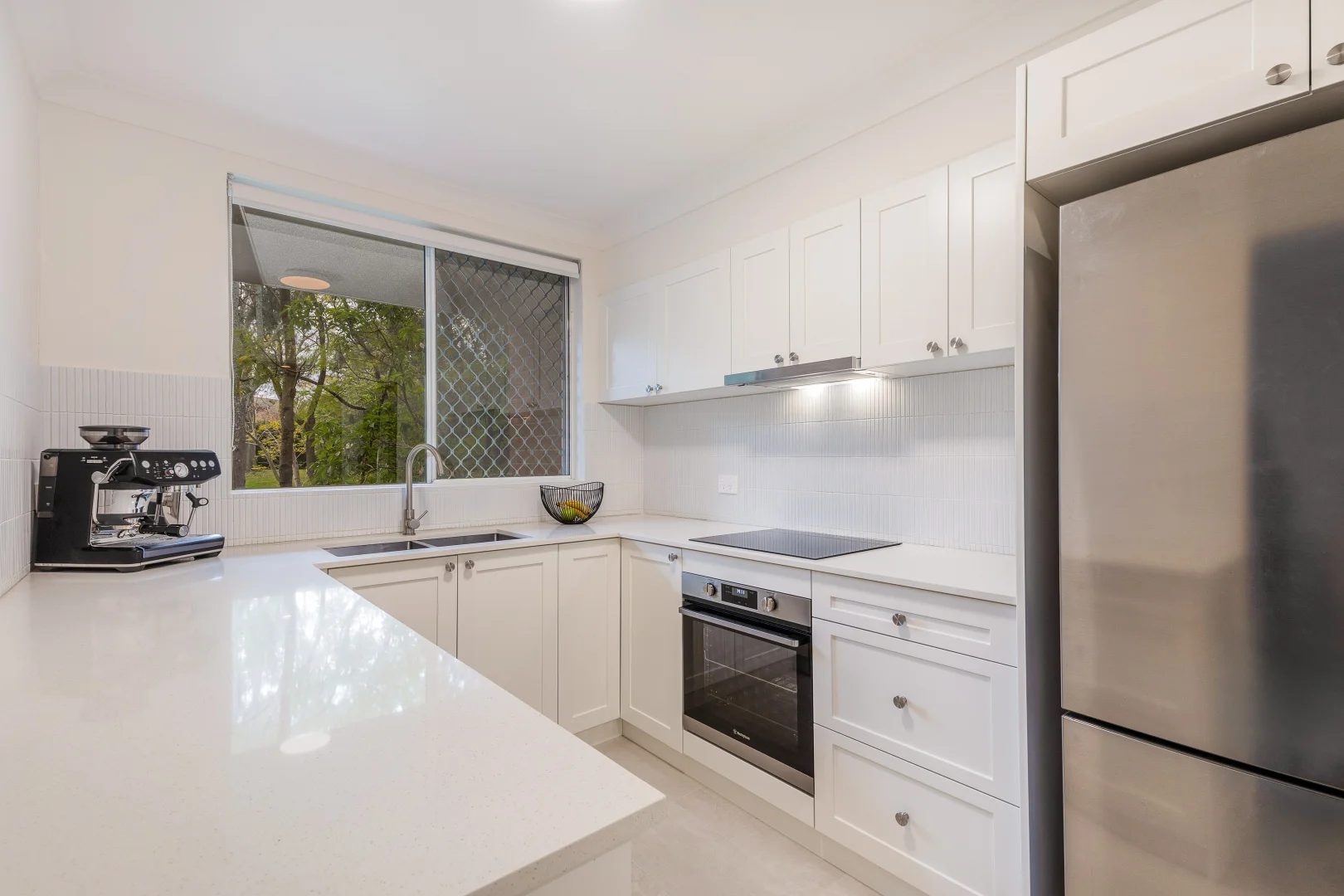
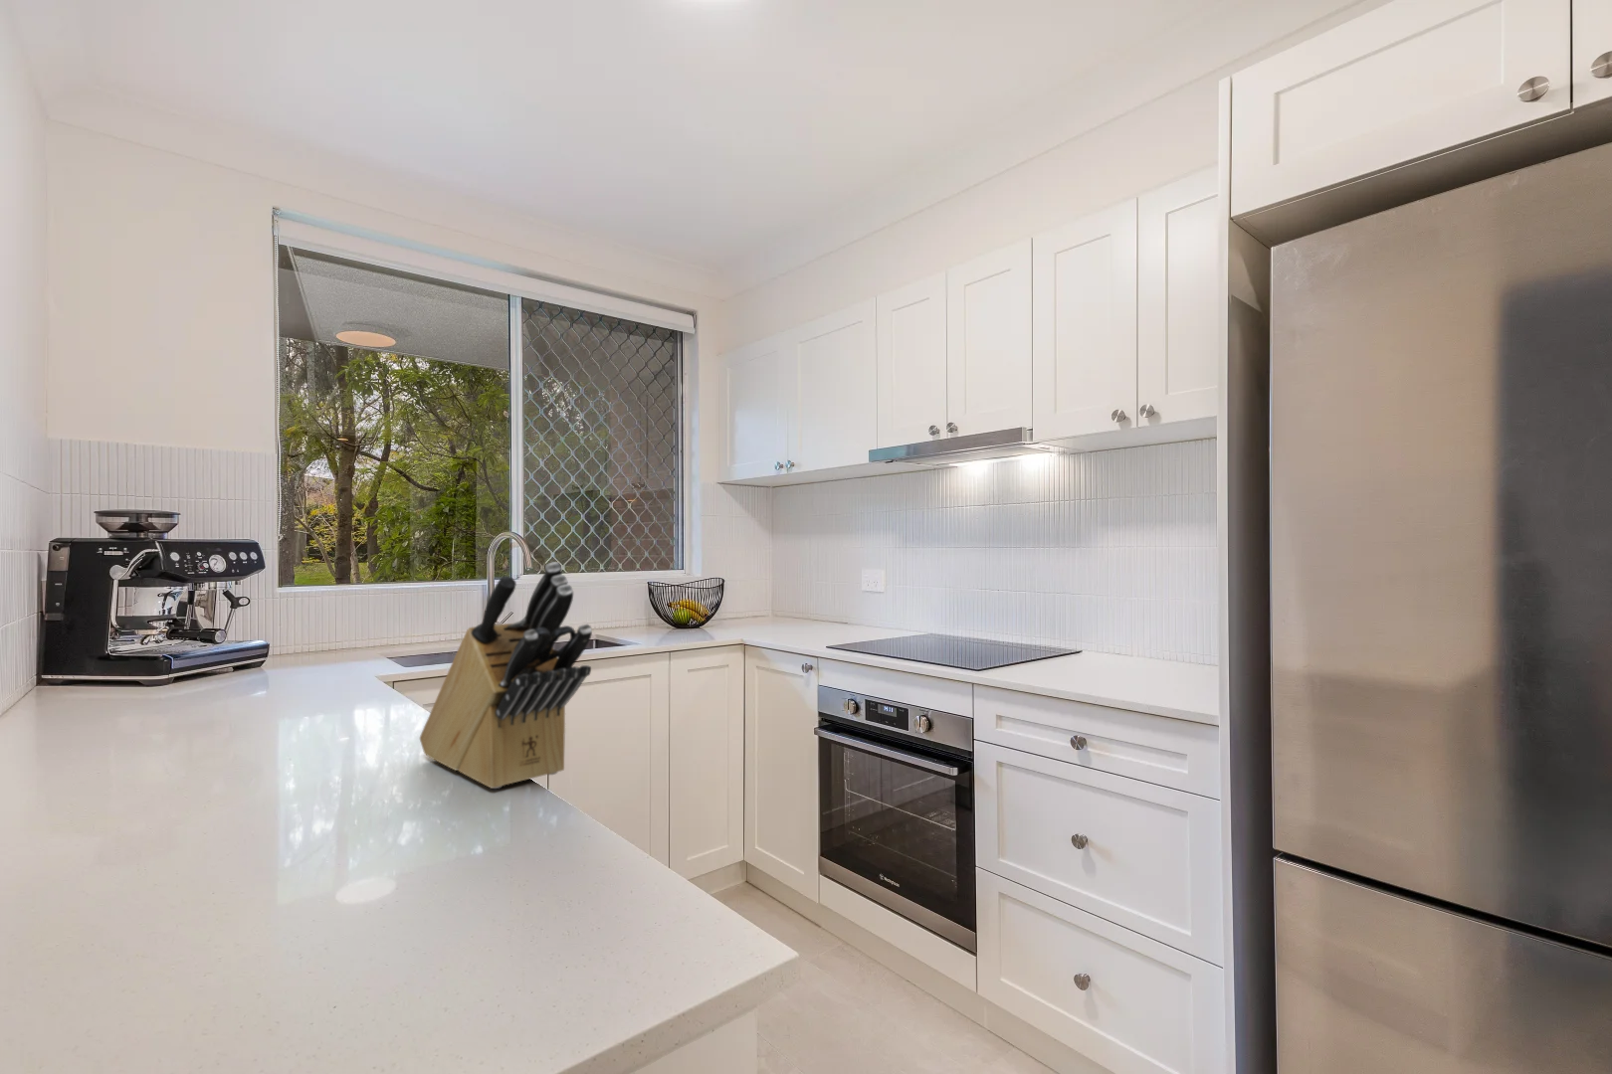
+ knife block (503, 665)
